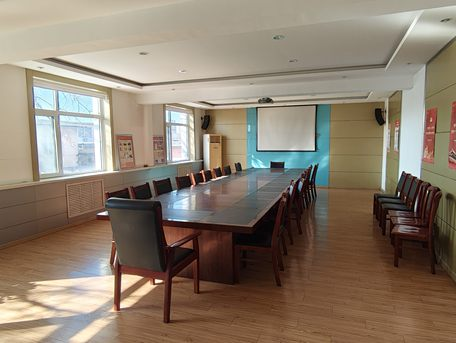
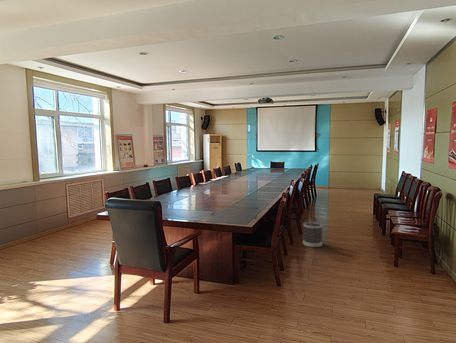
+ wastebasket (312, 233)
